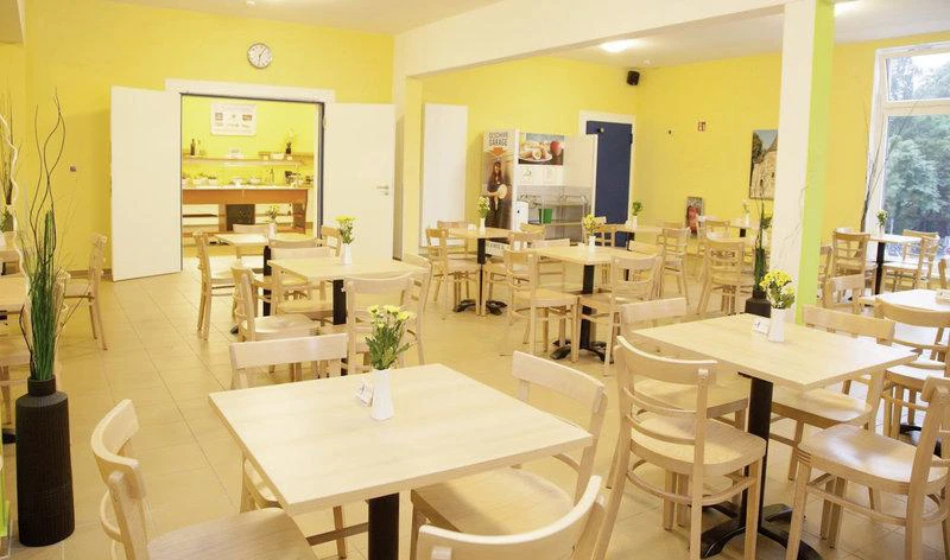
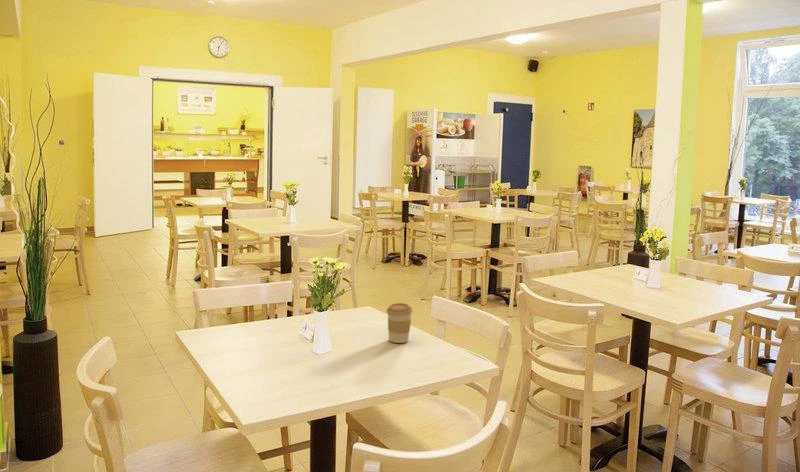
+ coffee cup (399, 322)
